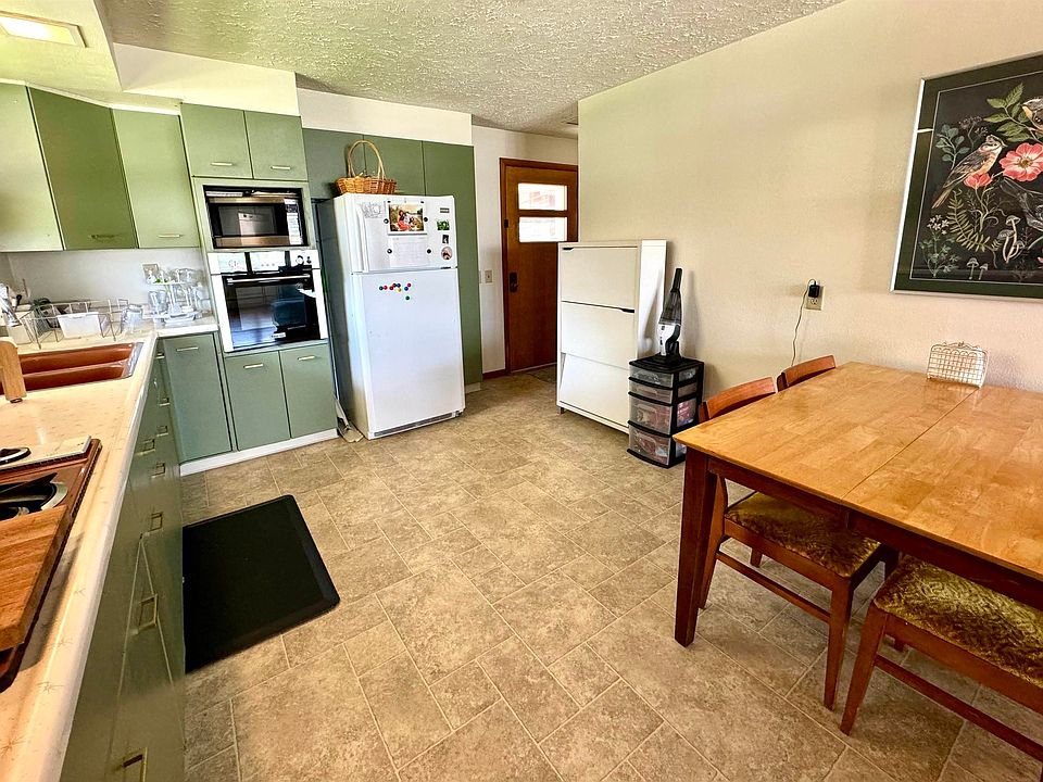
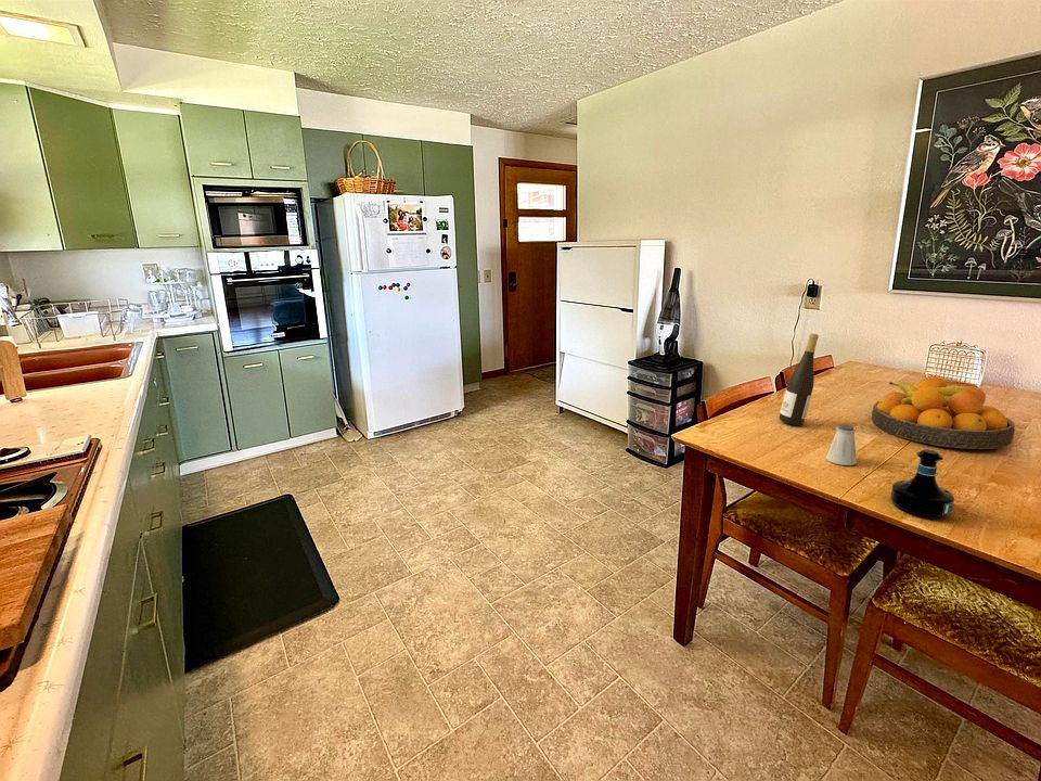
+ saltshaker (844, 443)
+ tequila bottle (924, 479)
+ fruit bowl (940, 406)
+ wine bottle (798, 379)
